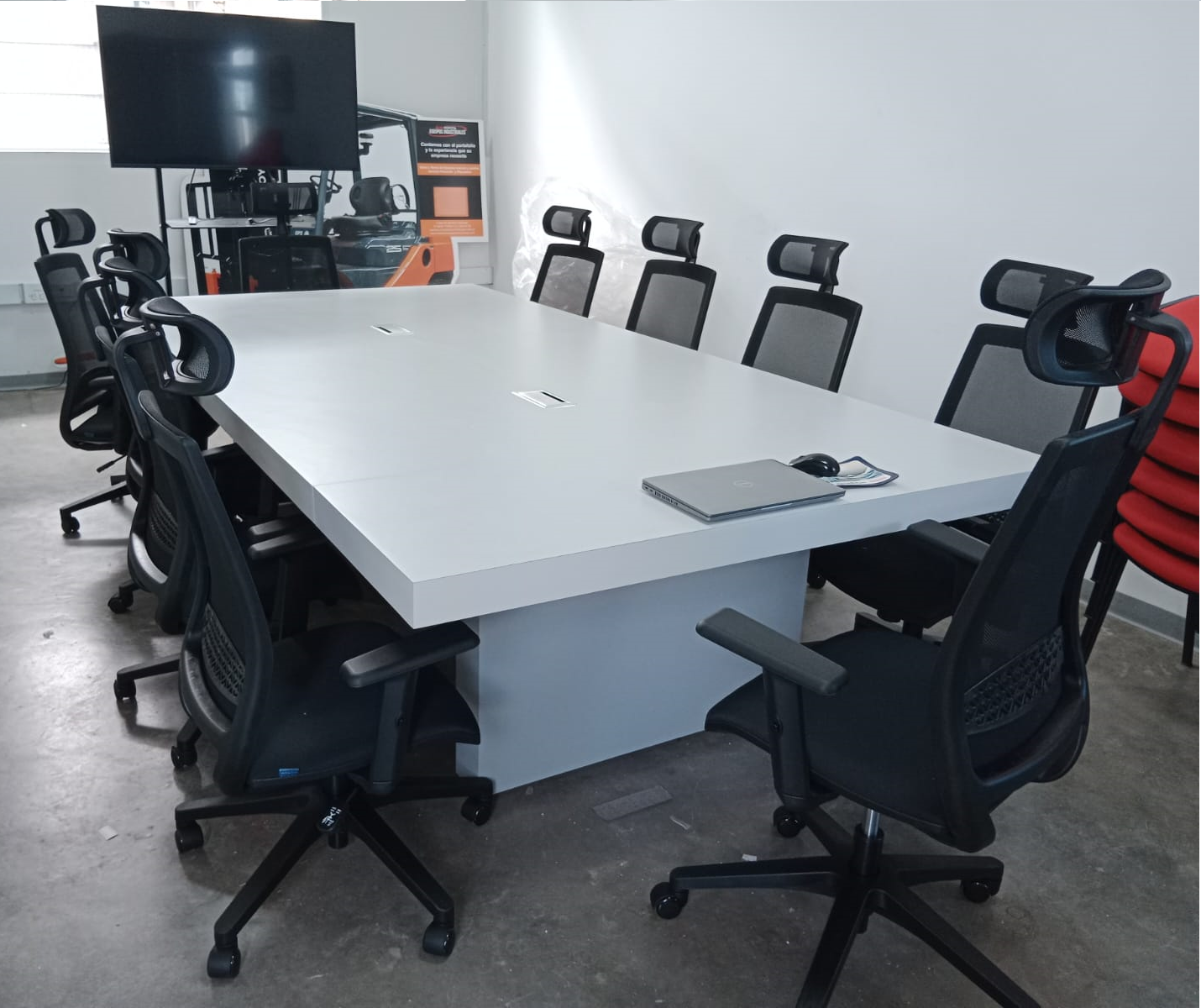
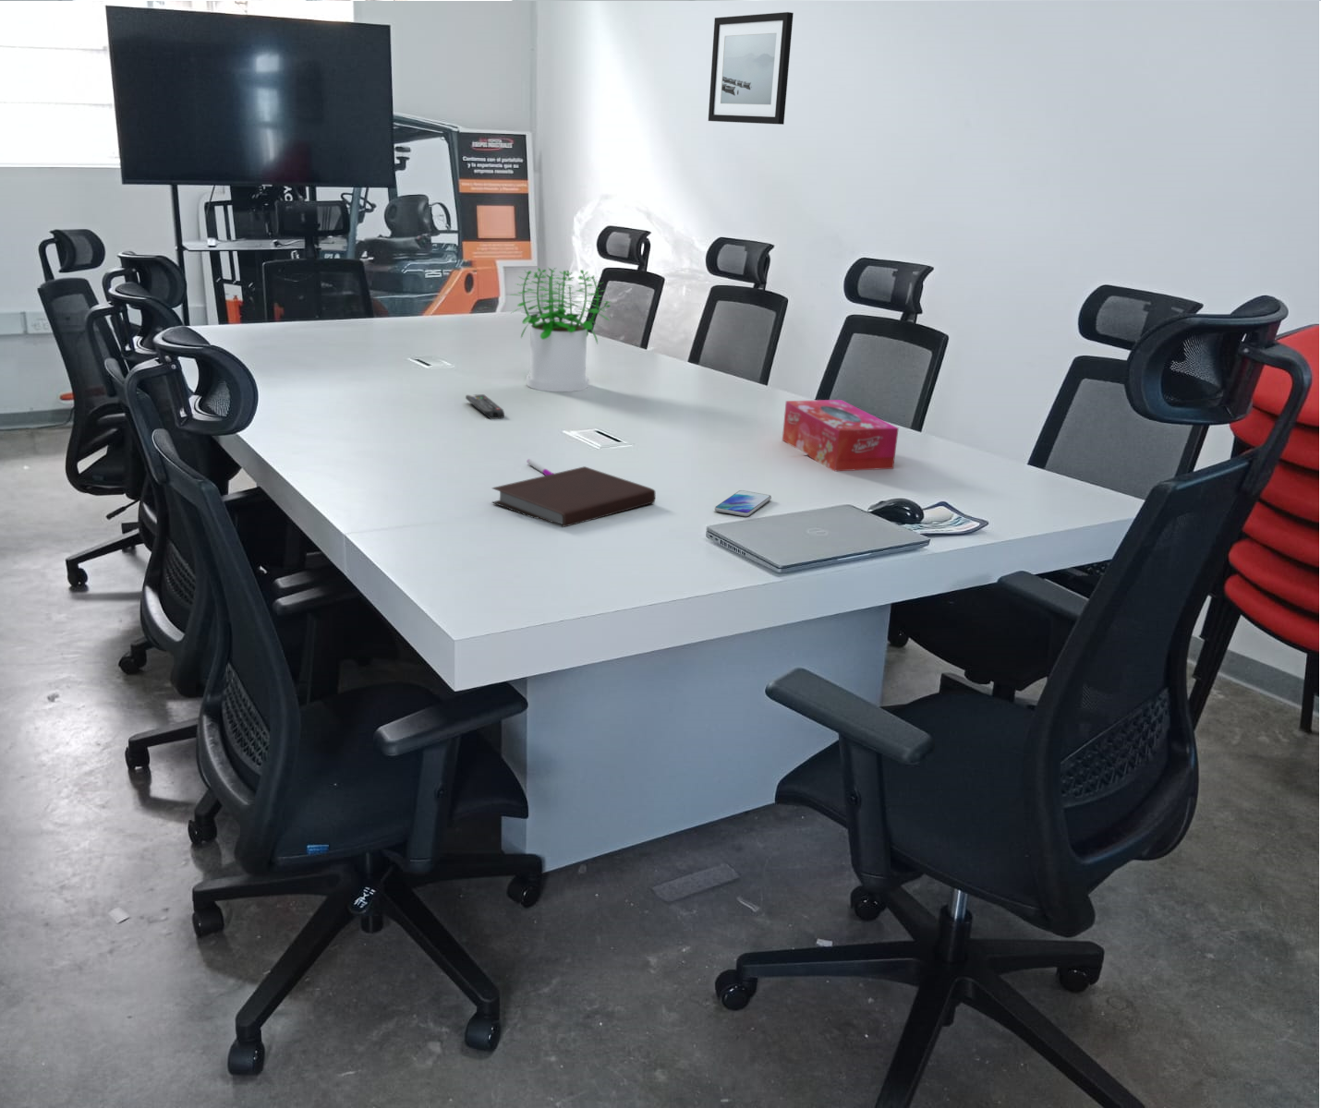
+ potted plant (557, 326)
+ wall art (748, 69)
+ remote control (484, 406)
+ notebook (574, 496)
+ smartphone (742, 502)
+ pen (541, 469)
+ tissue box (838, 434)
